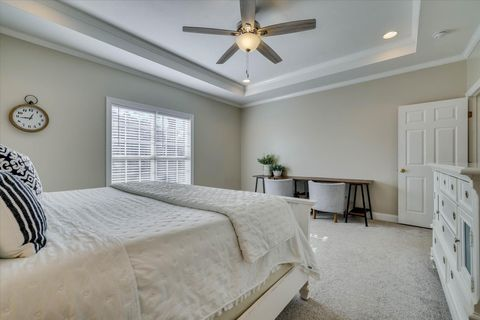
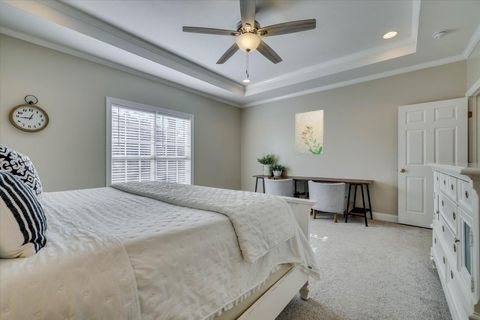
+ wall art (308, 133)
